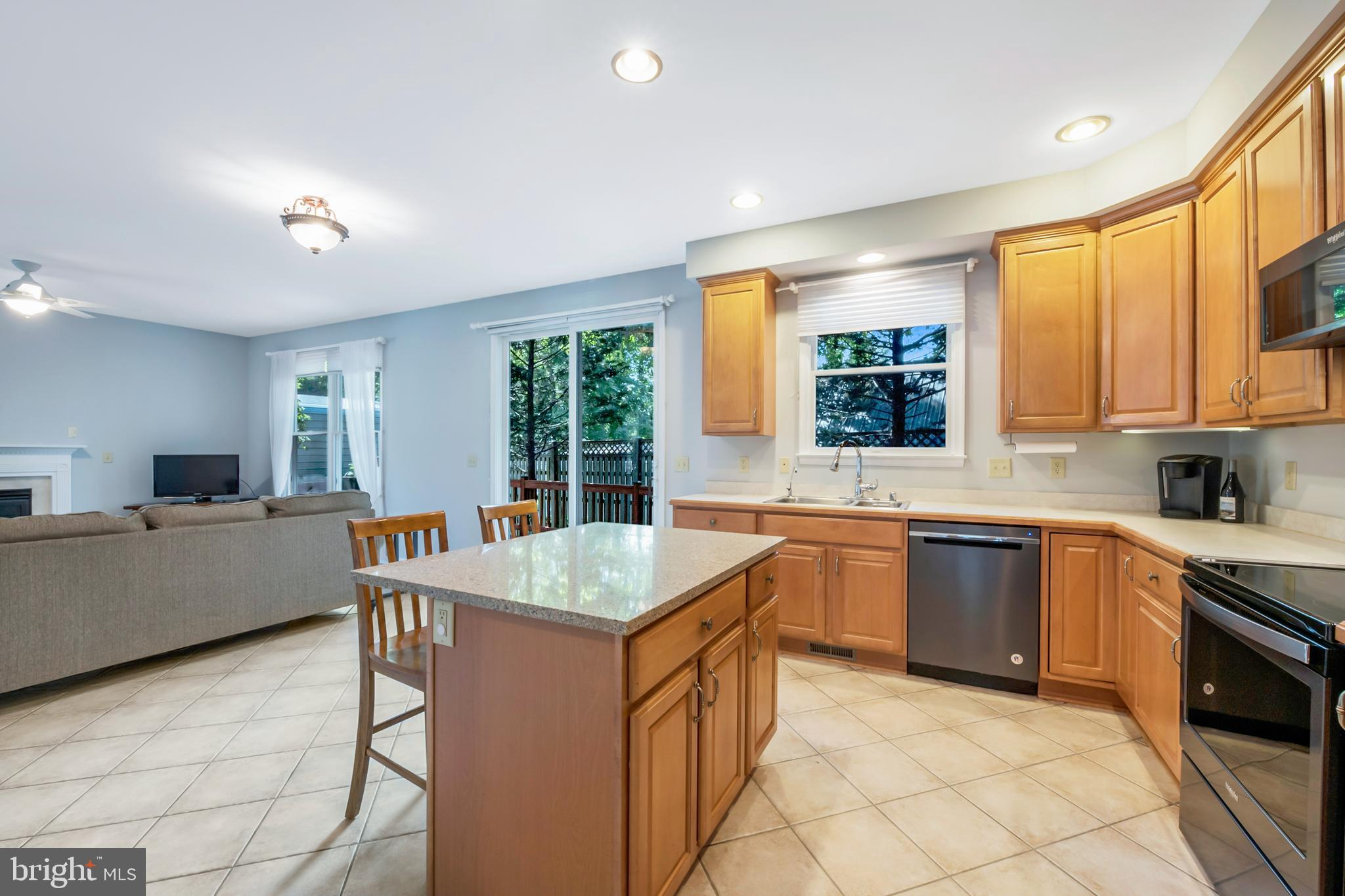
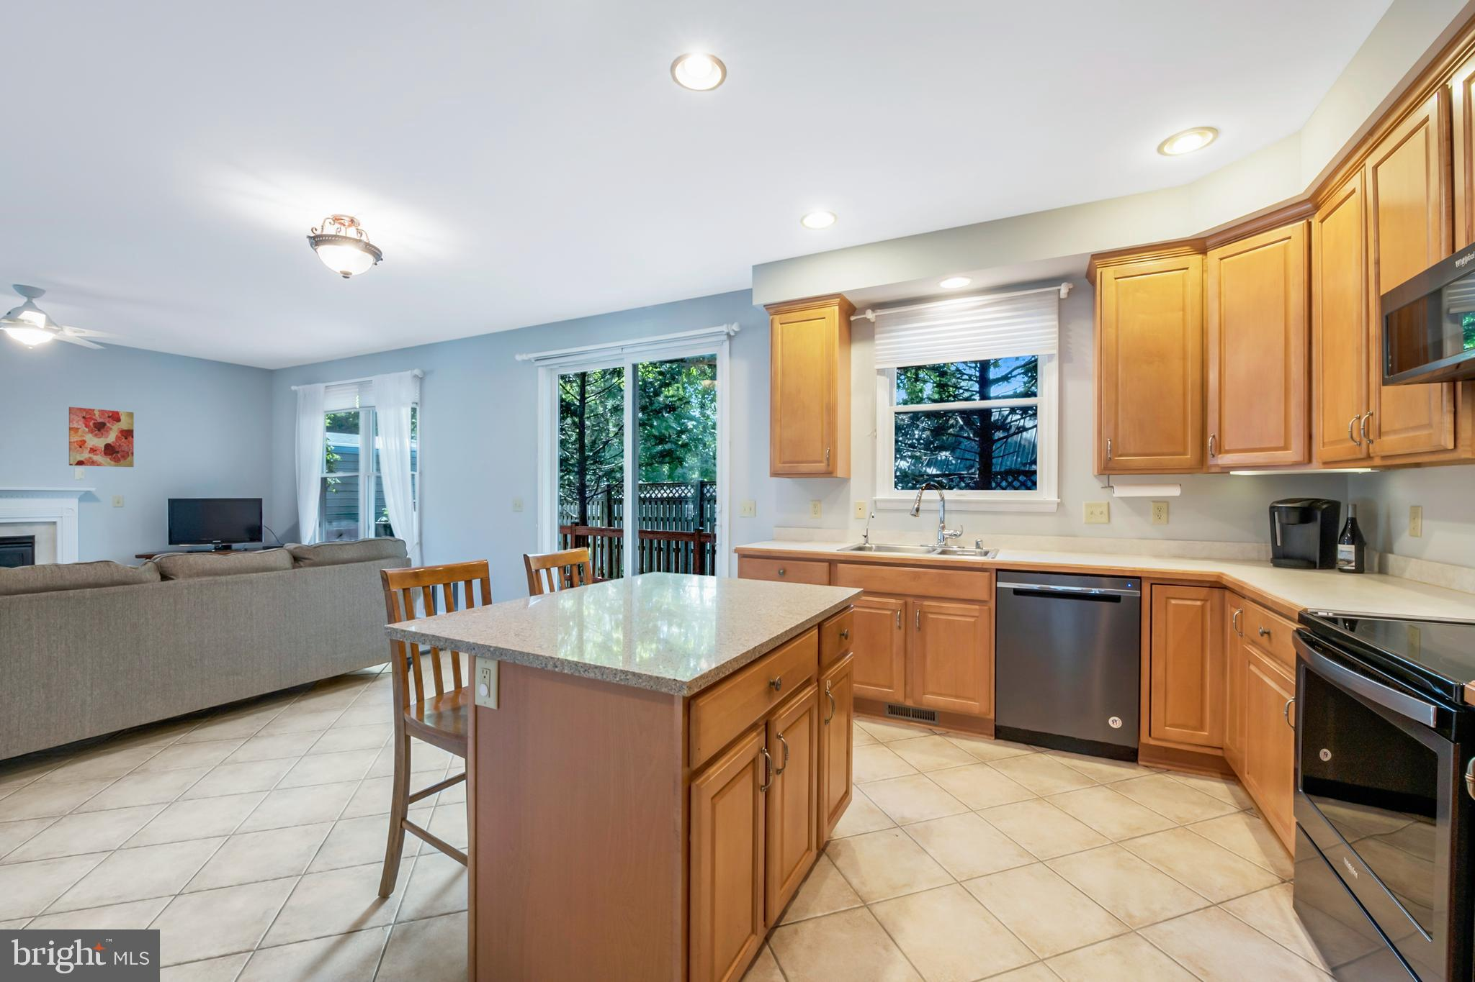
+ wall art (102, 437)
